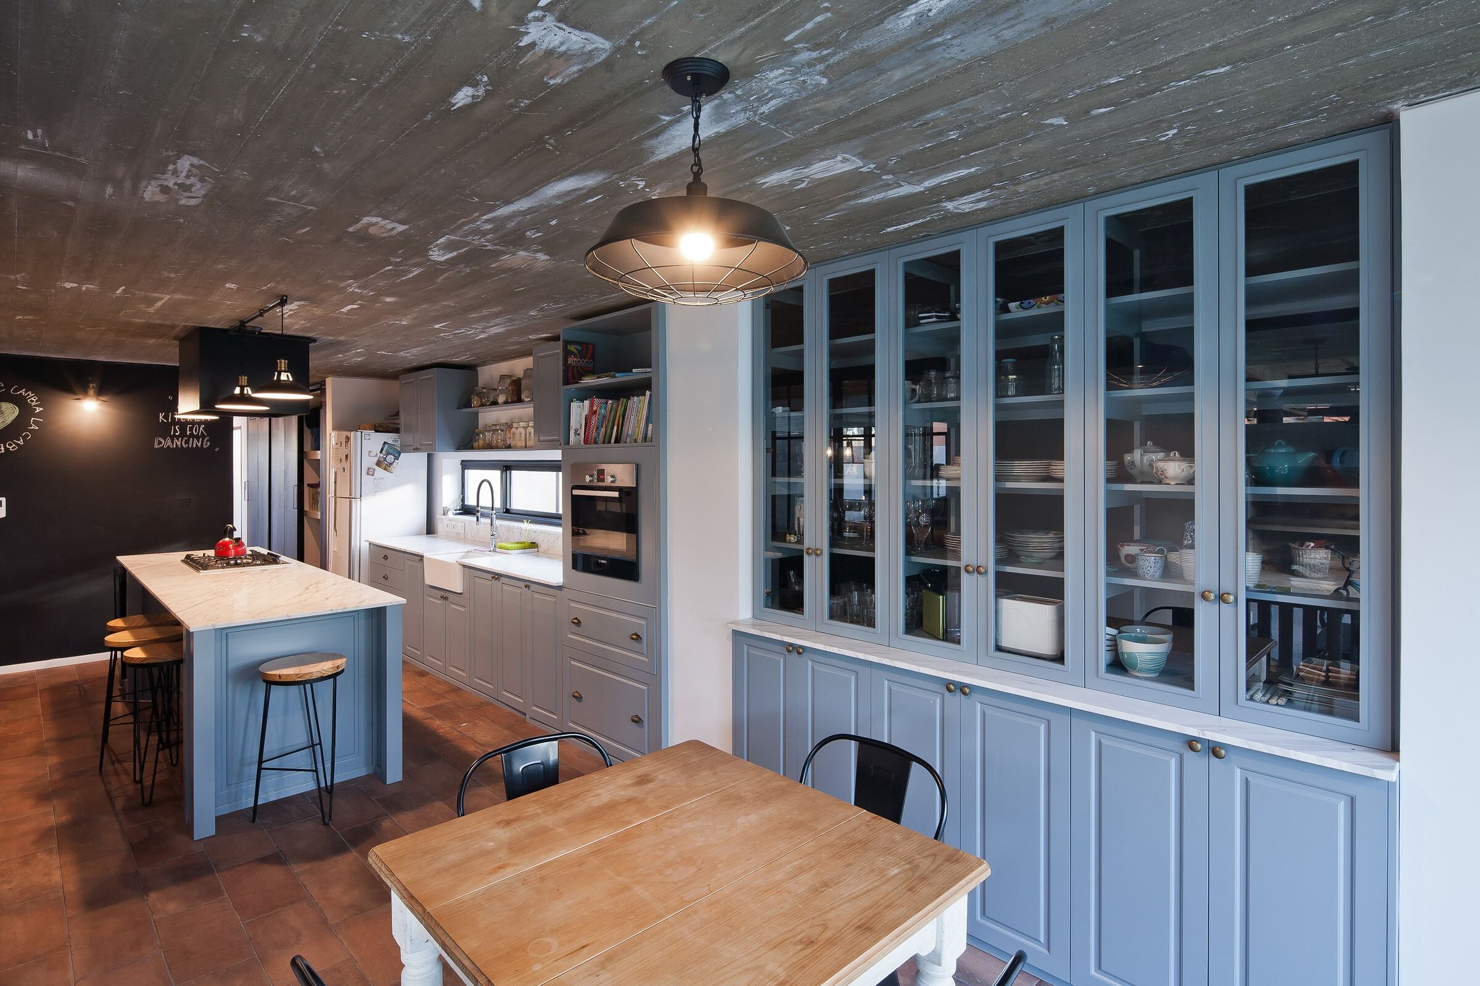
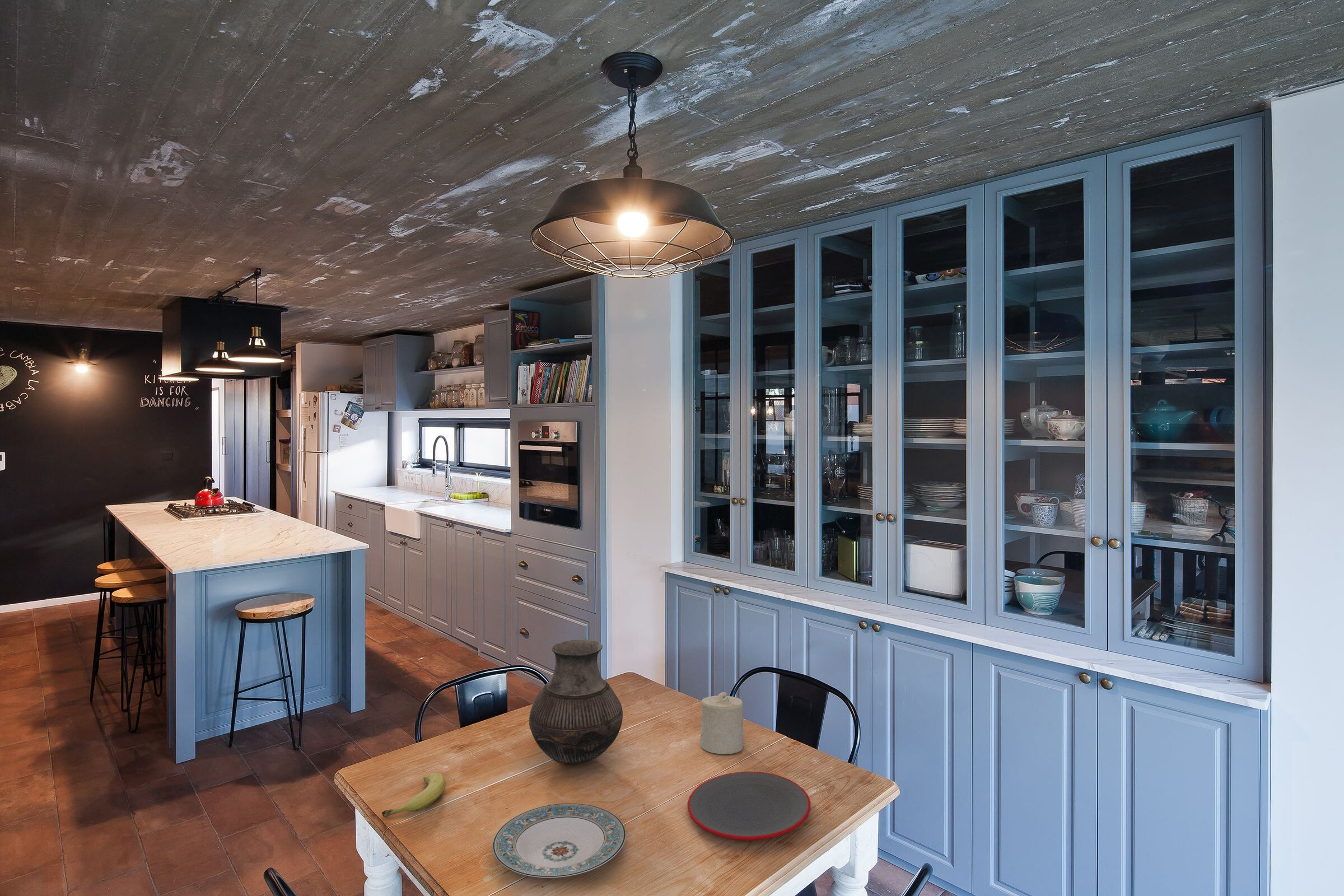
+ candle (721, 719)
+ vase (576, 702)
+ fruit (421, 792)
+ plate (748, 806)
+ plate (560, 844)
